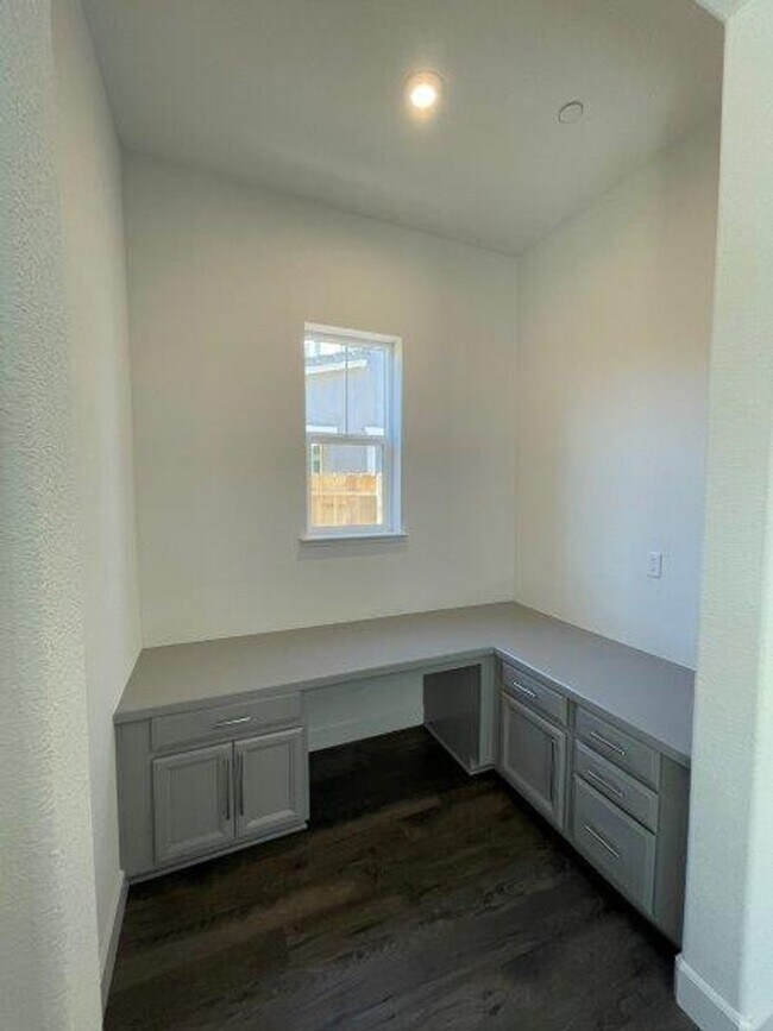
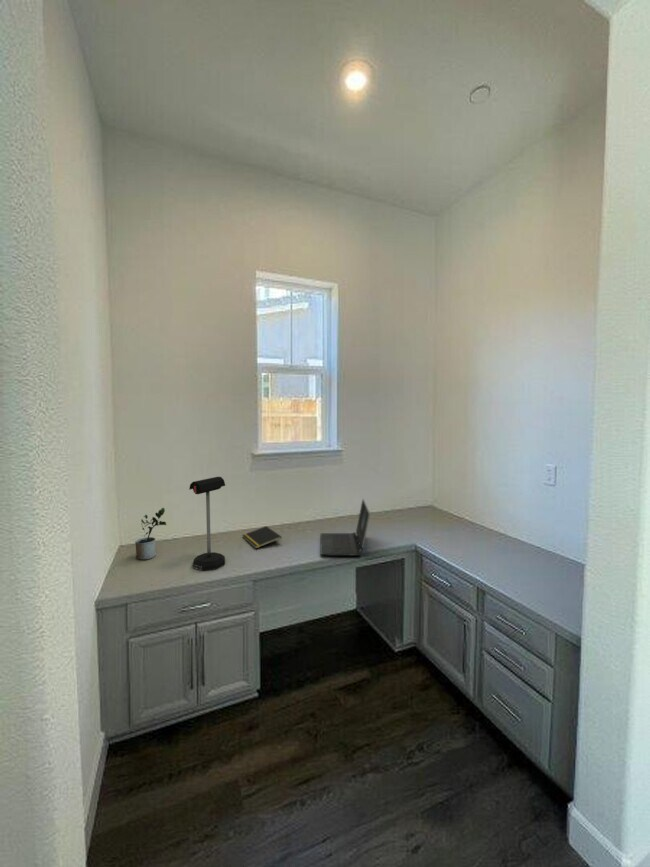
+ mailbox (208, 521)
+ potted plant (150, 533)
+ notepad (261, 536)
+ laptop (343, 533)
